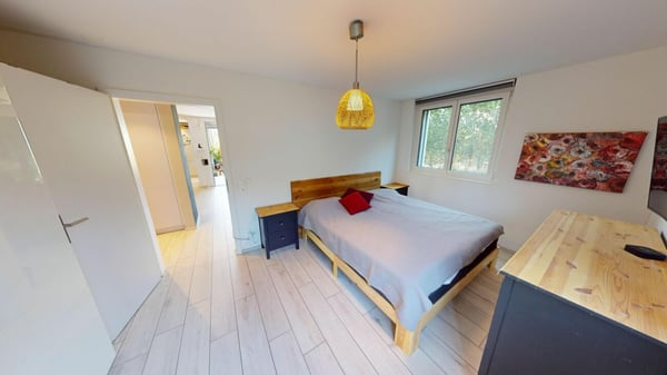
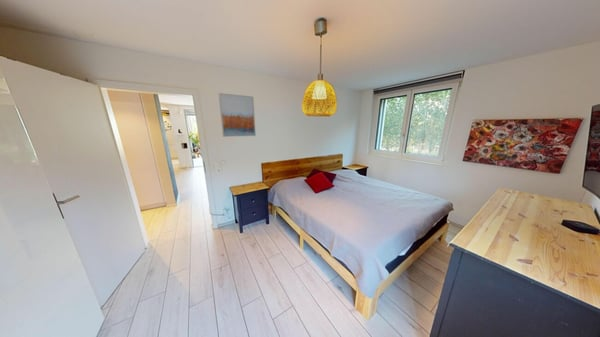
+ wall art (238, 116)
